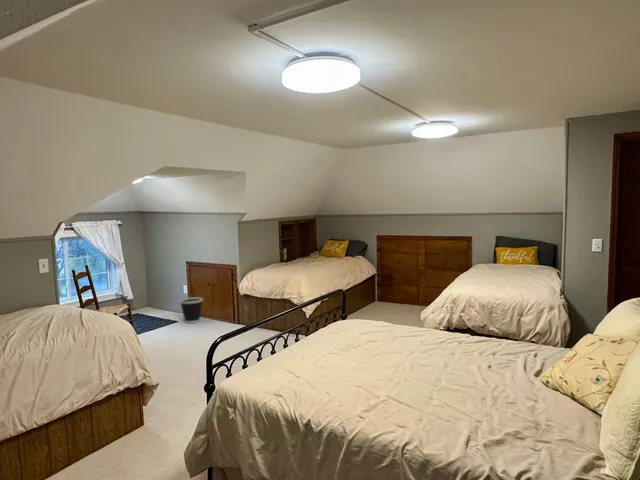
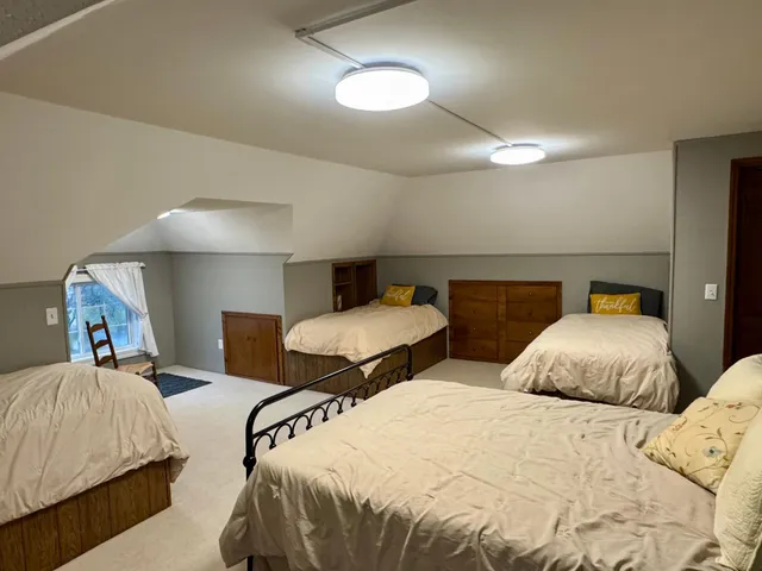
- wastebasket (191, 310)
